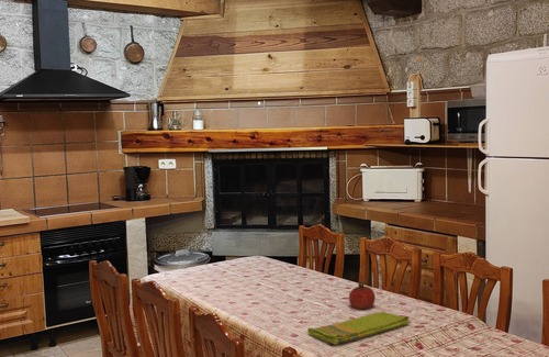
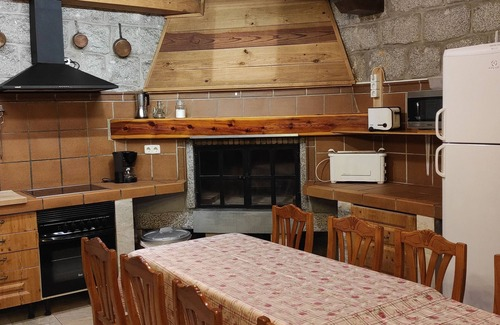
- dish towel (359, 324)
- fruit (361, 293)
